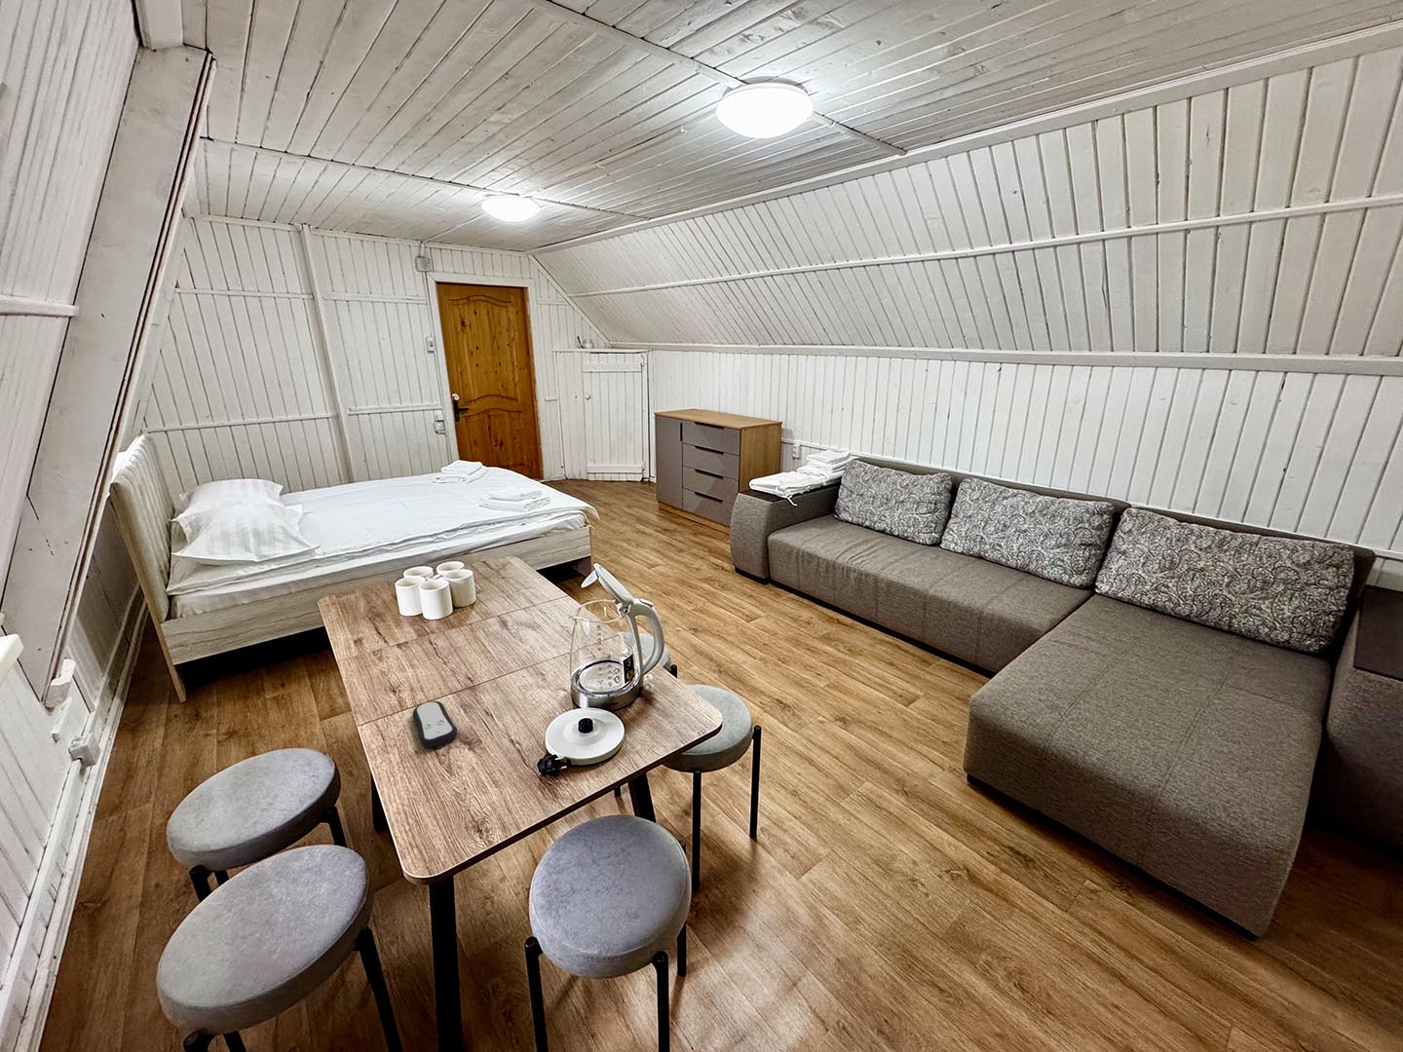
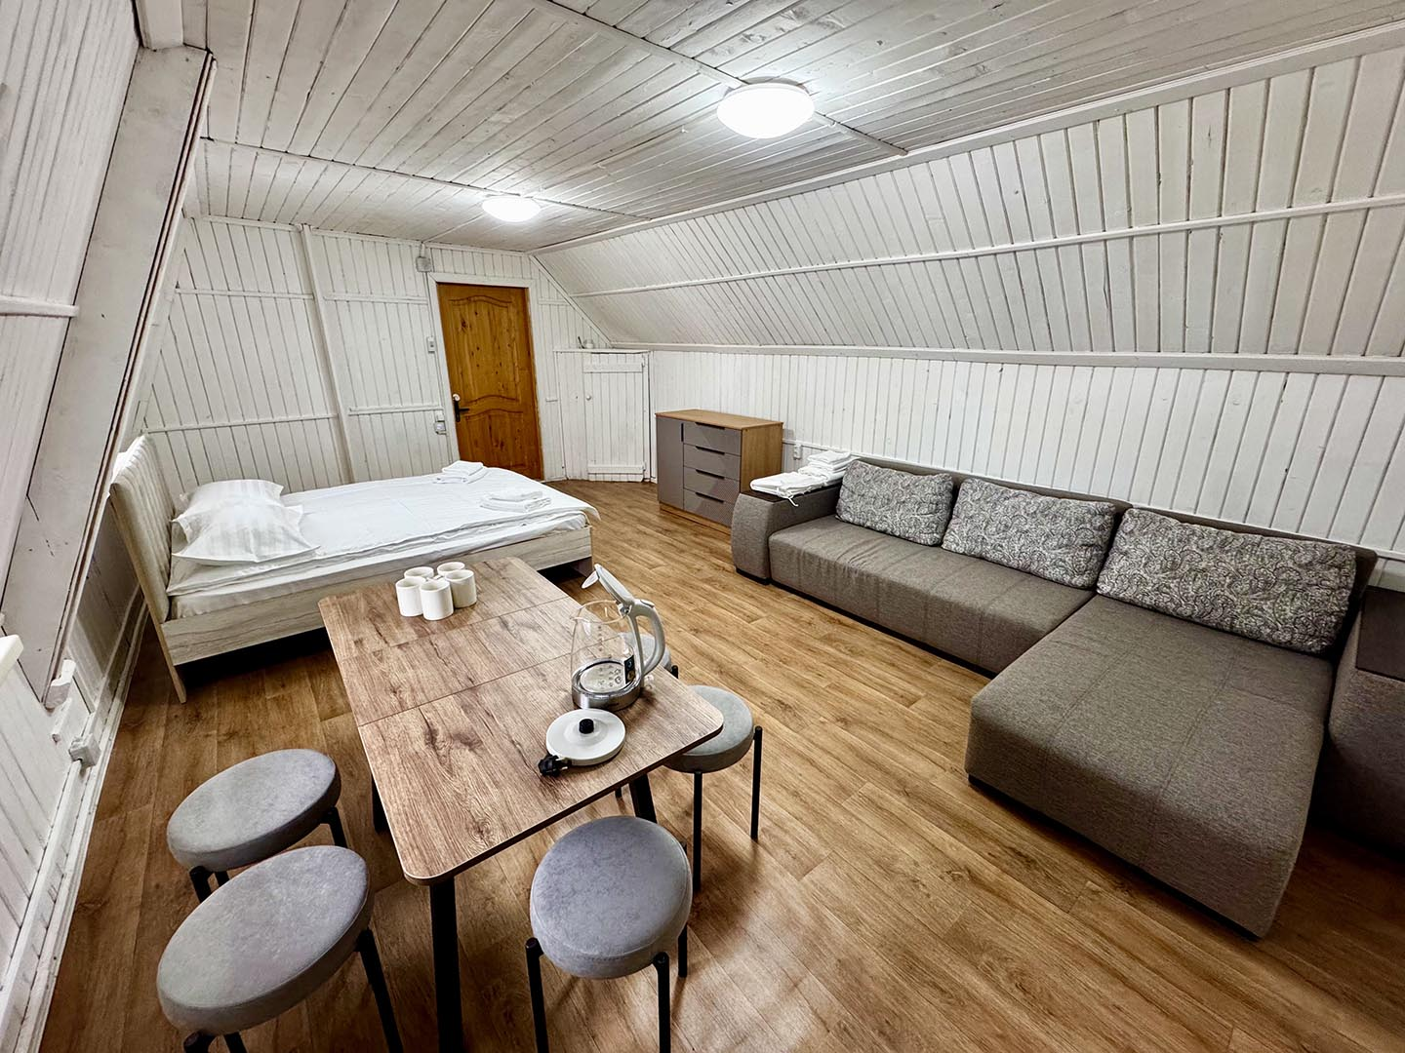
- remote control (433, 722)
